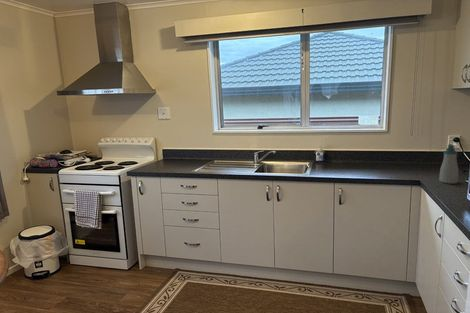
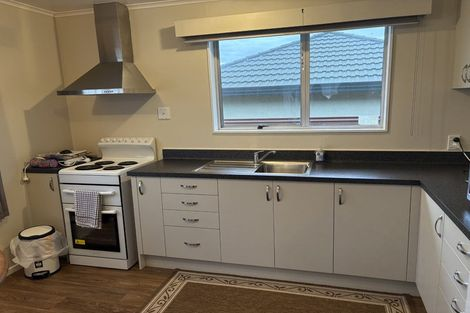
- soap bottle (449, 163)
